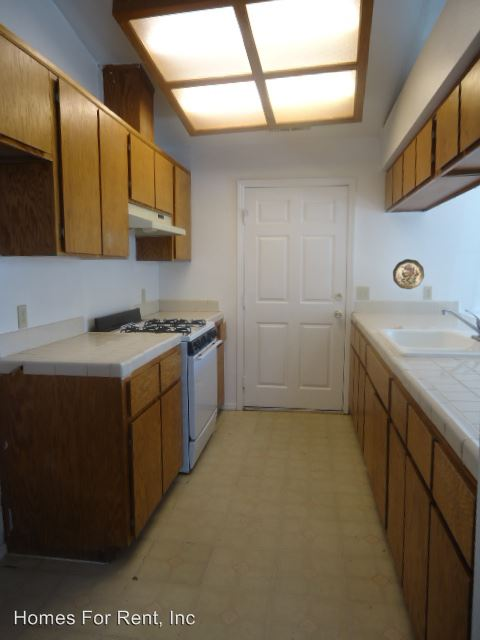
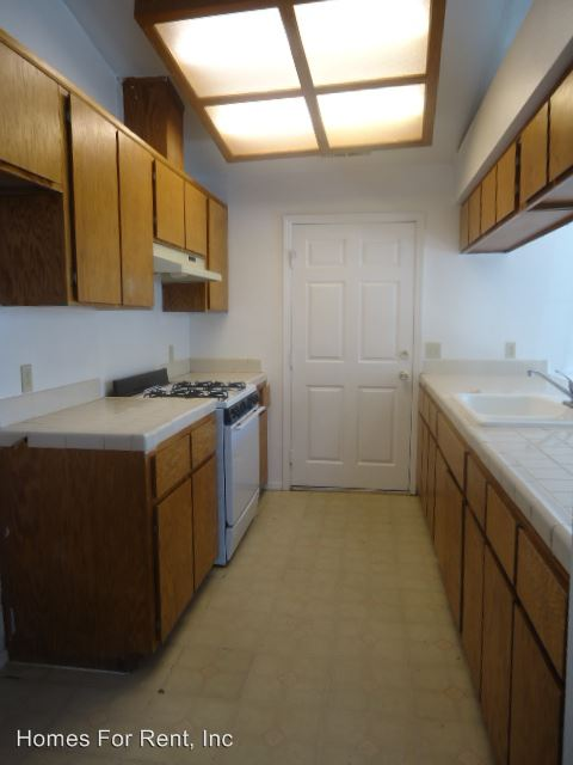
- decorative plate (408, 274)
